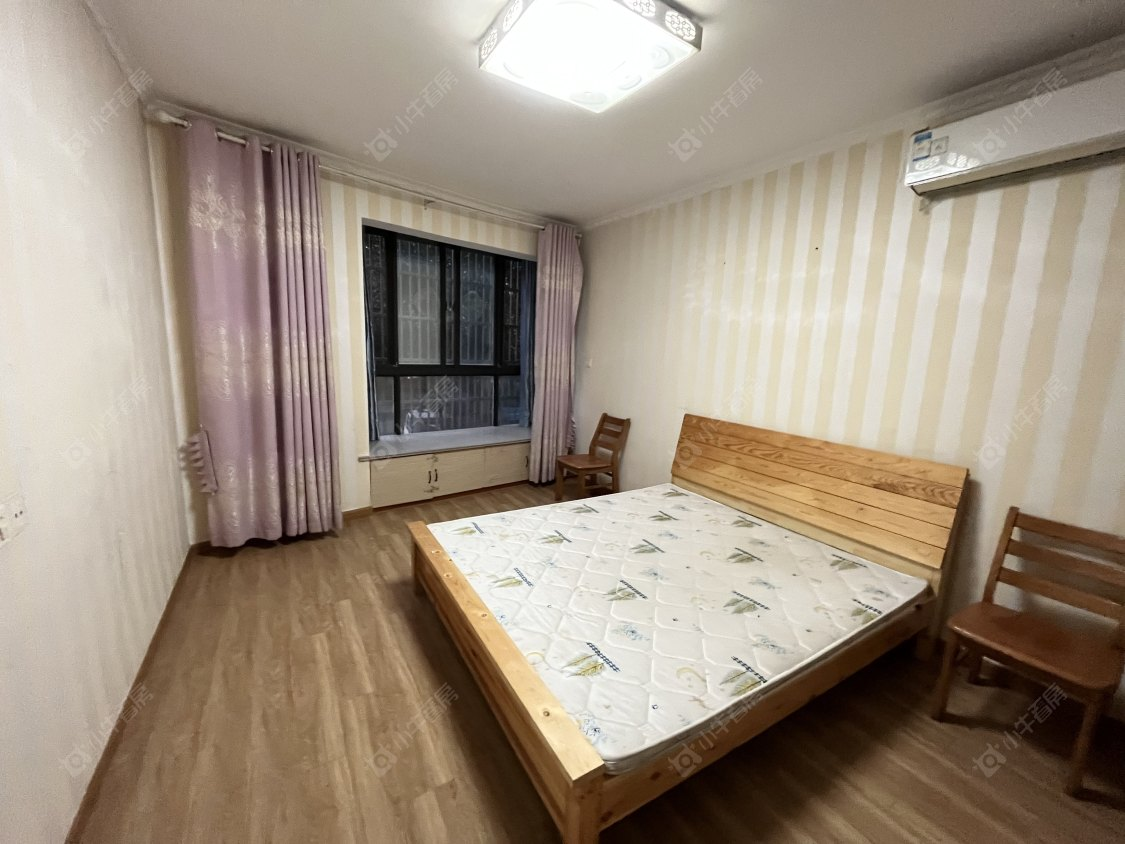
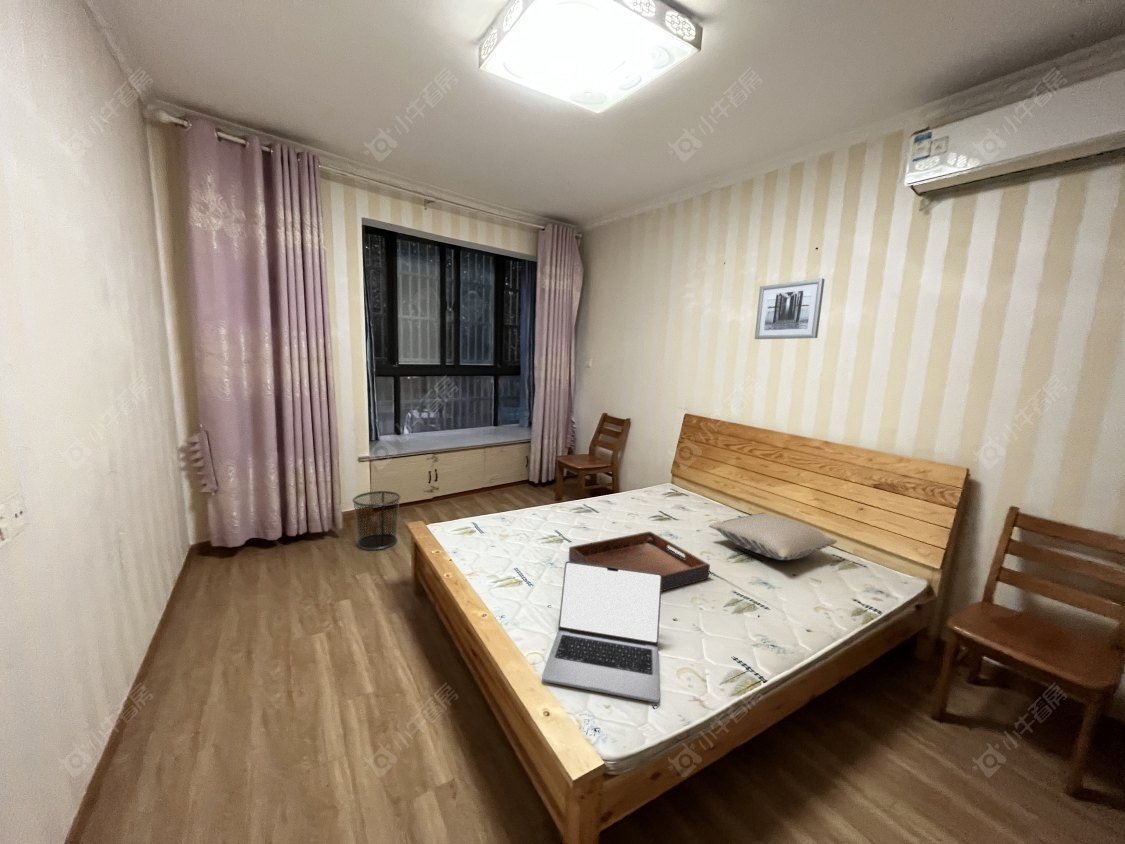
+ laptop (606, 623)
+ wall art (787, 311)
+ waste bin (377, 519)
+ serving tray (636, 562)
+ pillow (770, 534)
